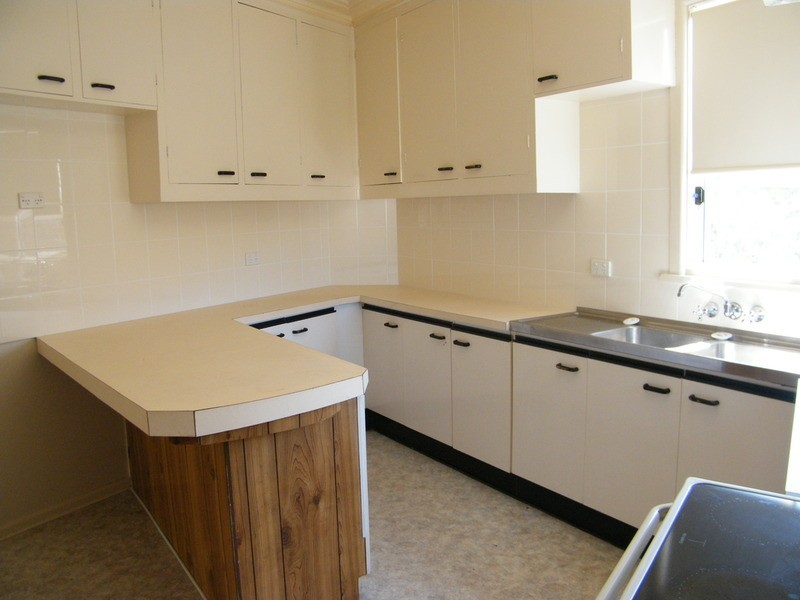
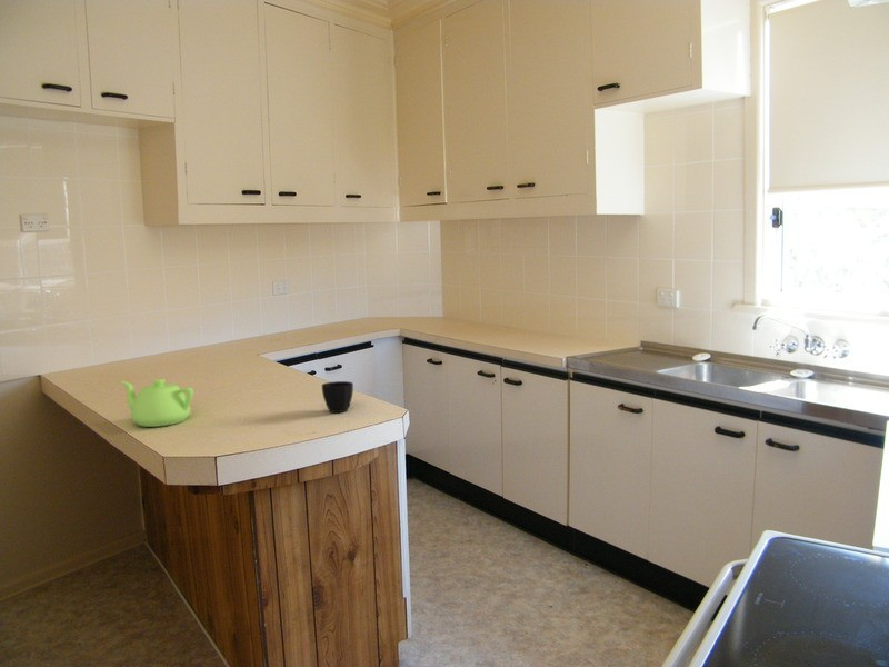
+ teapot (158, 400)
+ cup (338, 397)
